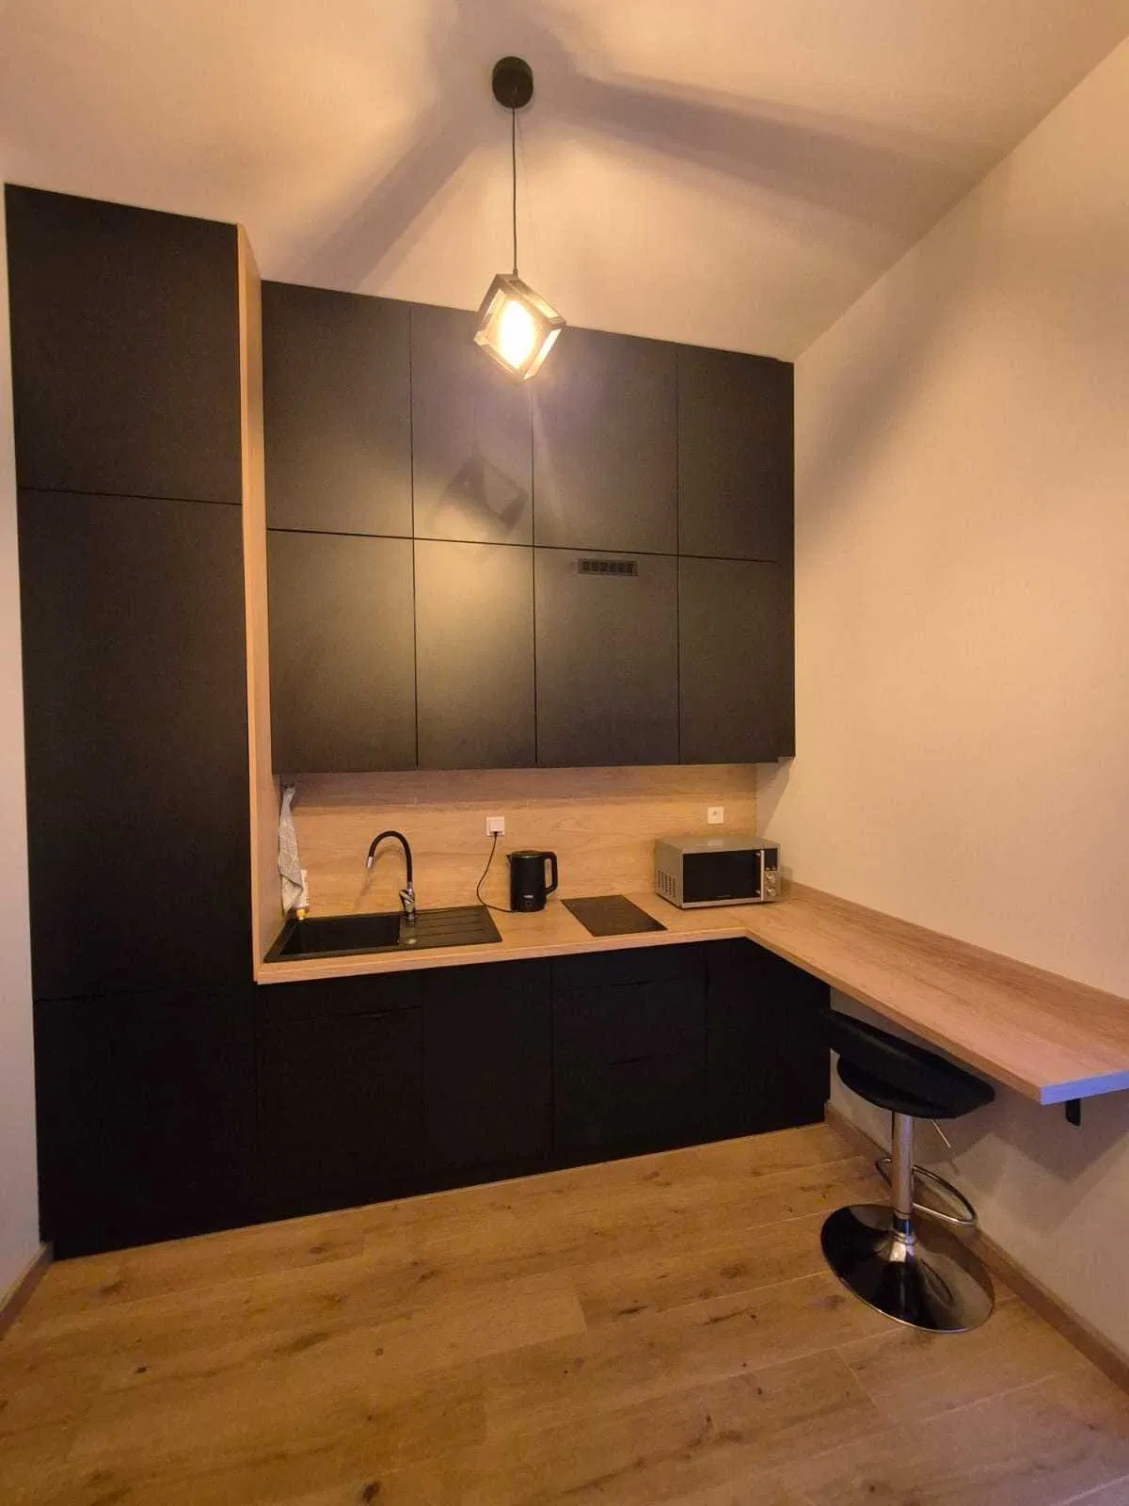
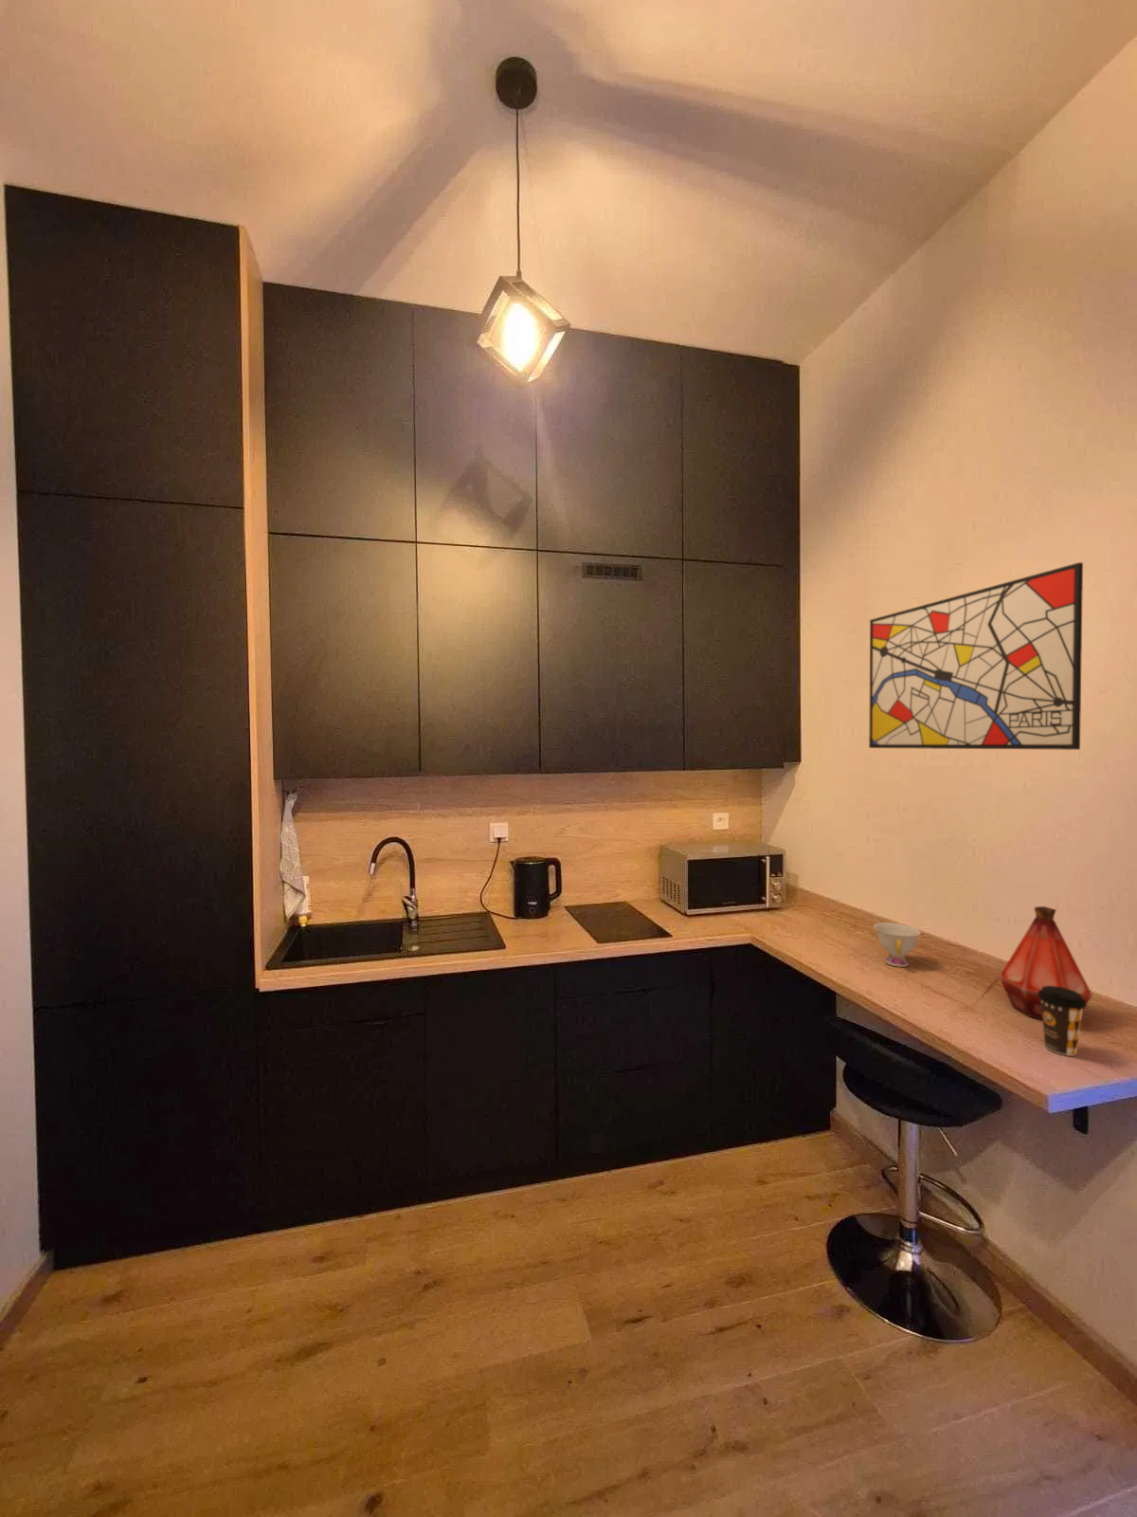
+ bottle (1046, 959)
+ coffee cup (1061, 1020)
+ teacup (896, 946)
+ wall art (955, 672)
